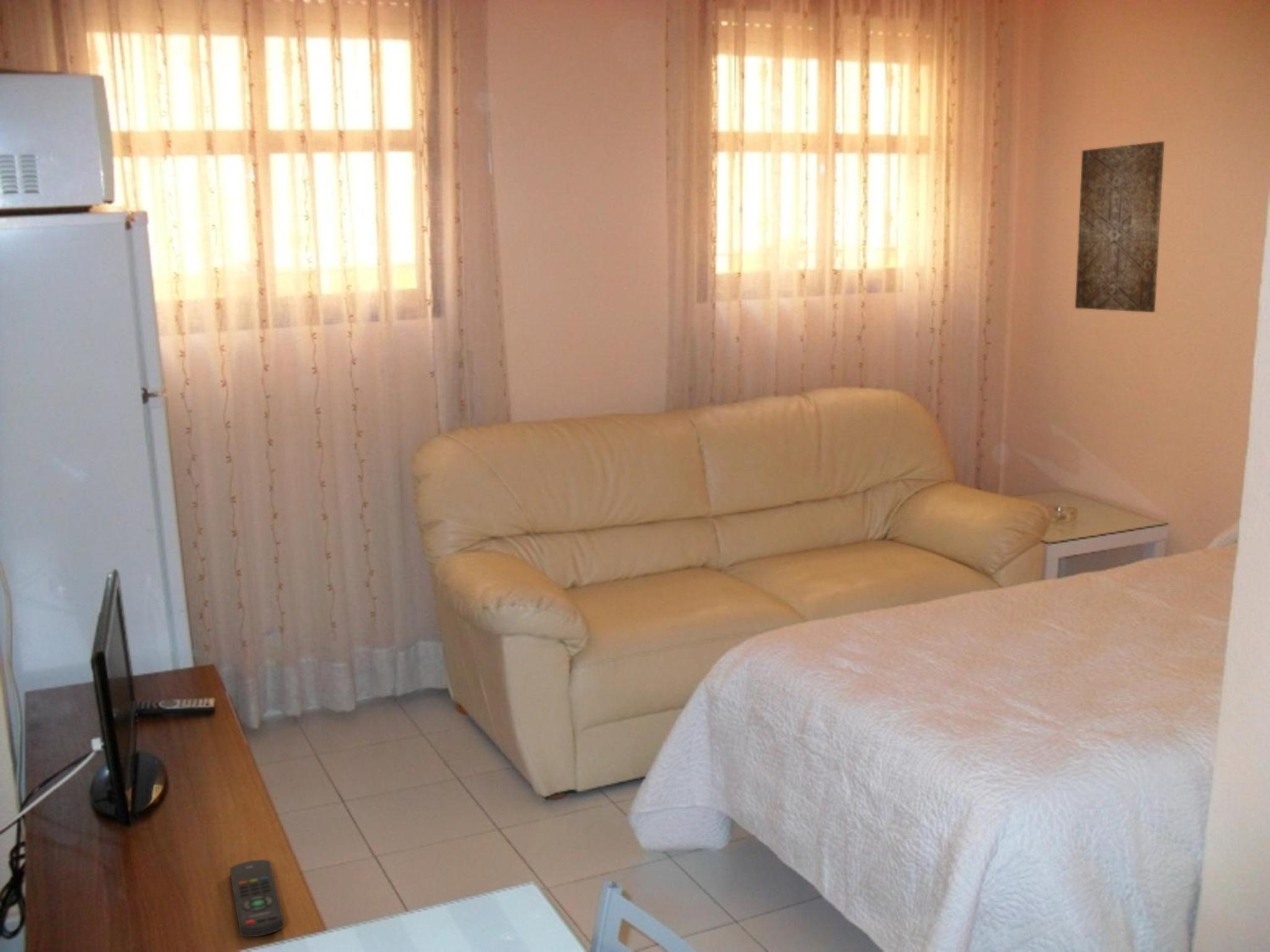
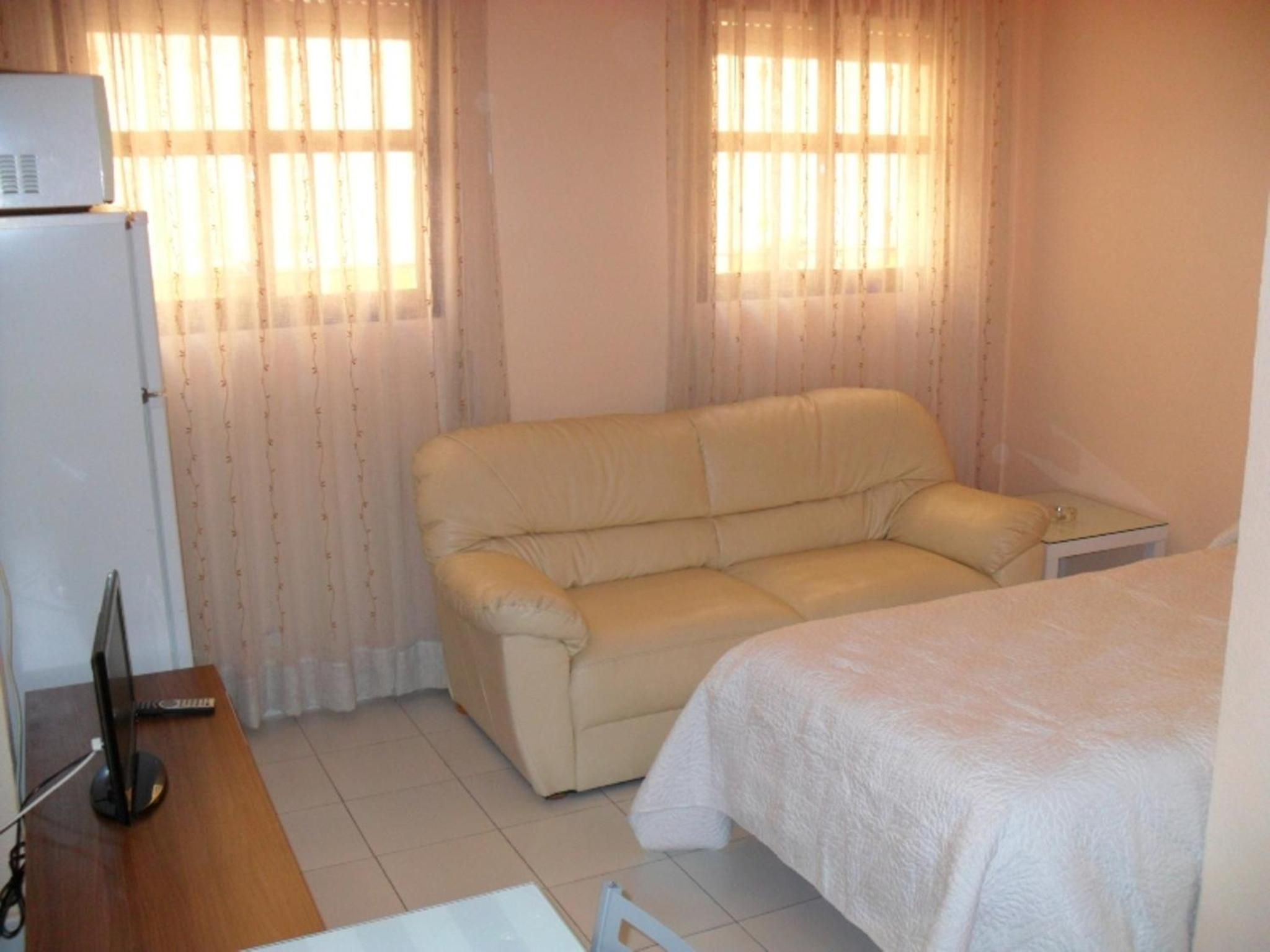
- remote control (255, 896)
- wall art (1117, 229)
